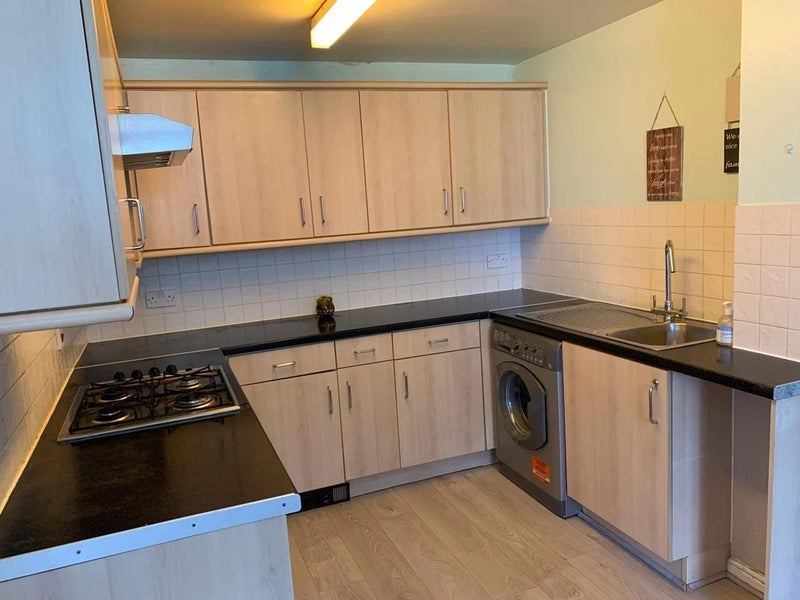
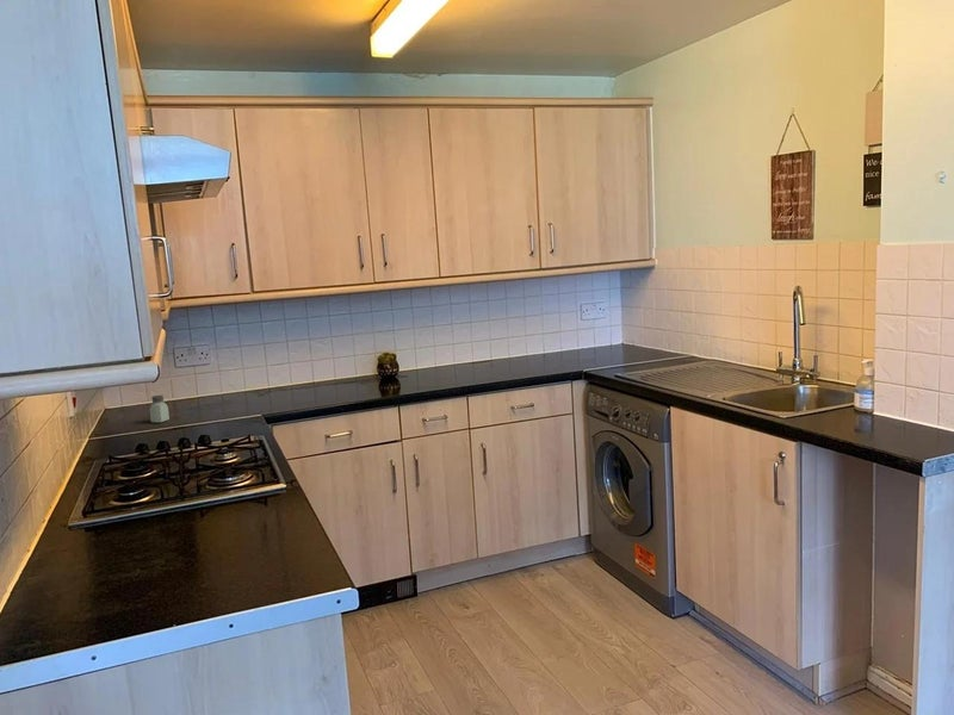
+ saltshaker (159, 408)
